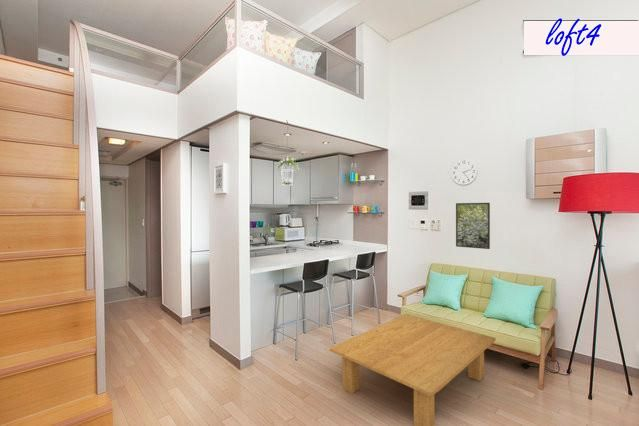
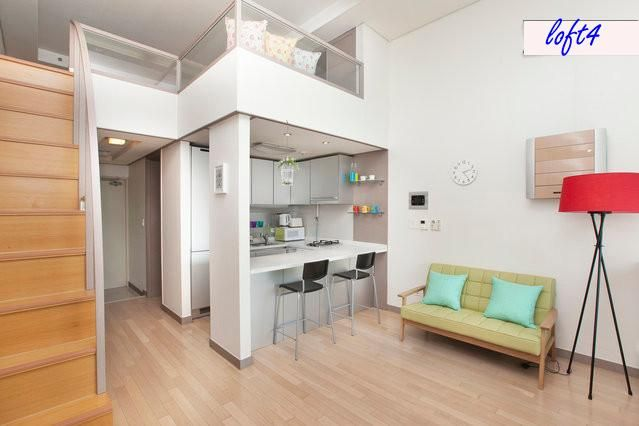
- coffee table (415, 362)
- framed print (472, 225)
